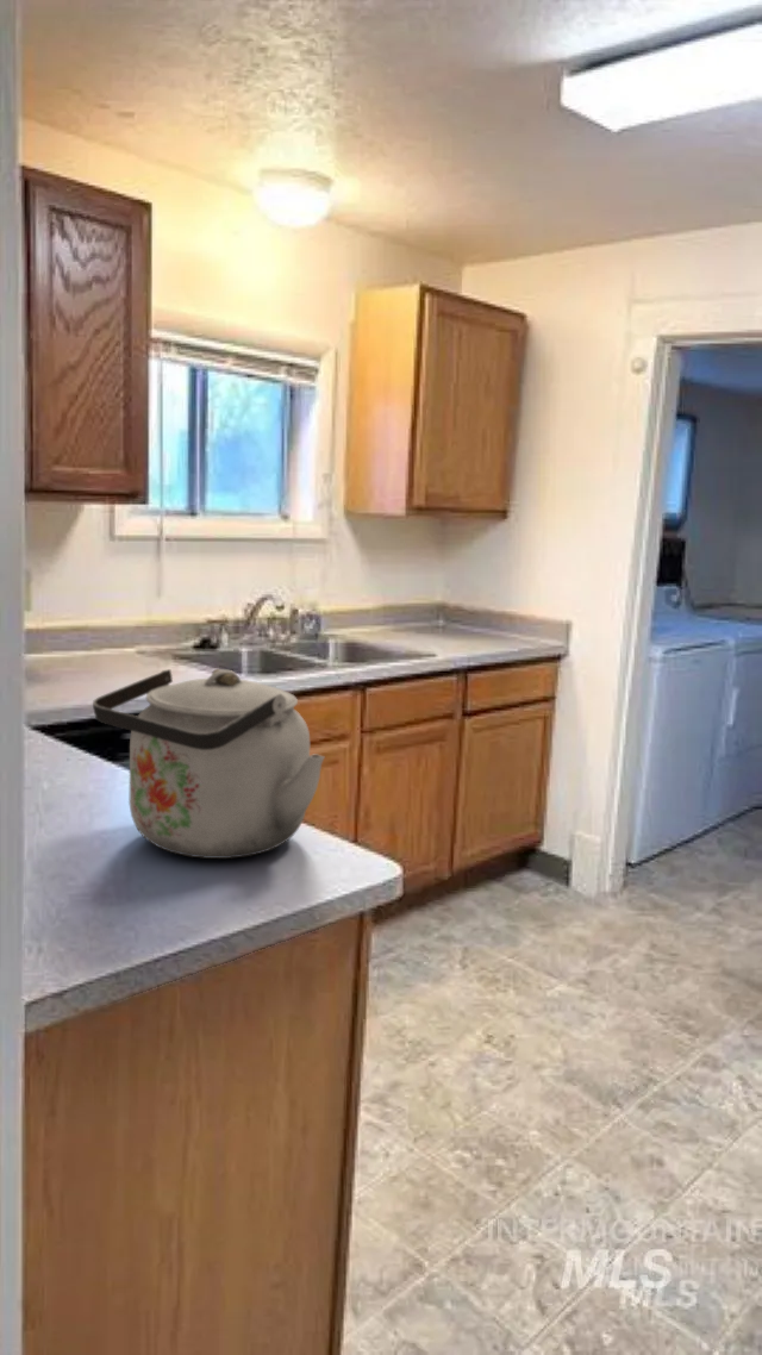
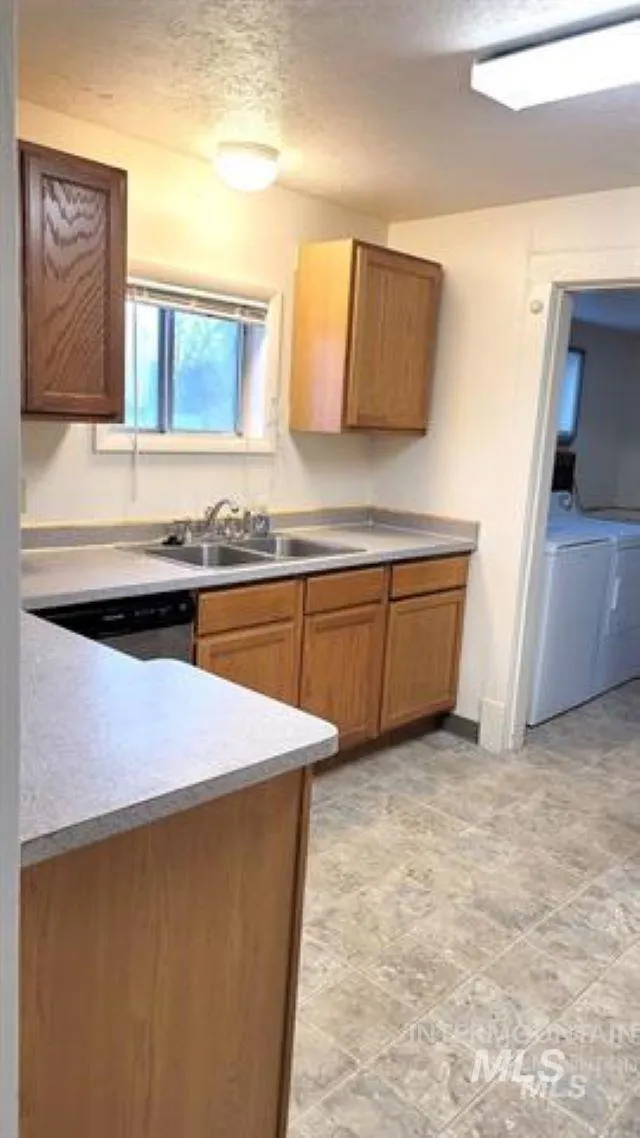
- kettle (230, 760)
